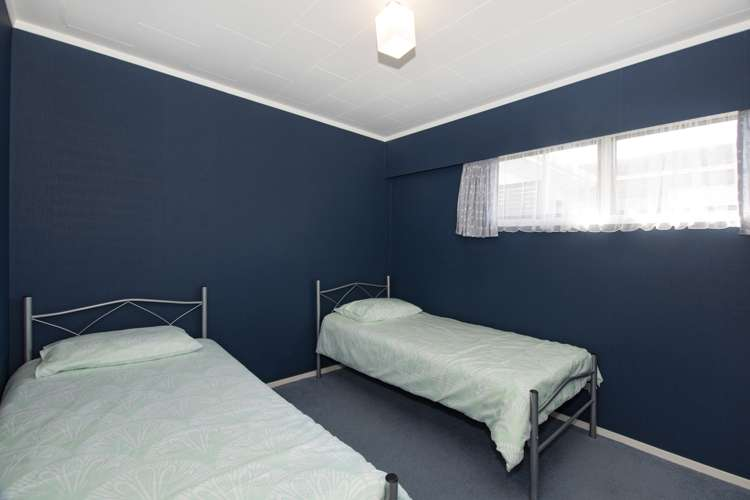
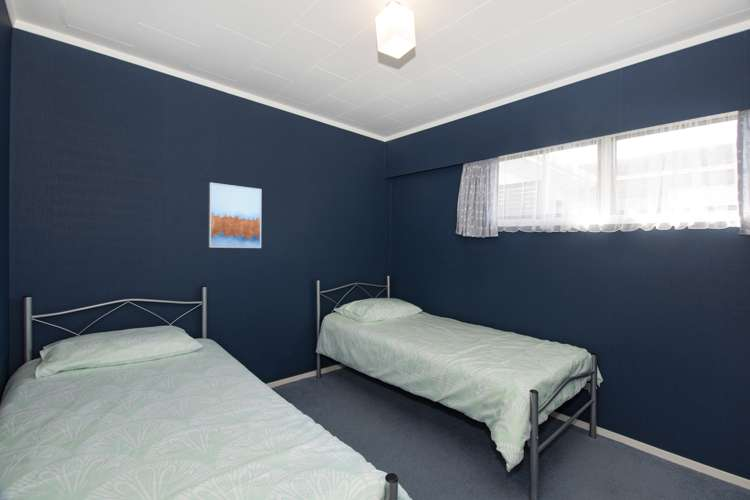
+ wall art (236, 216)
